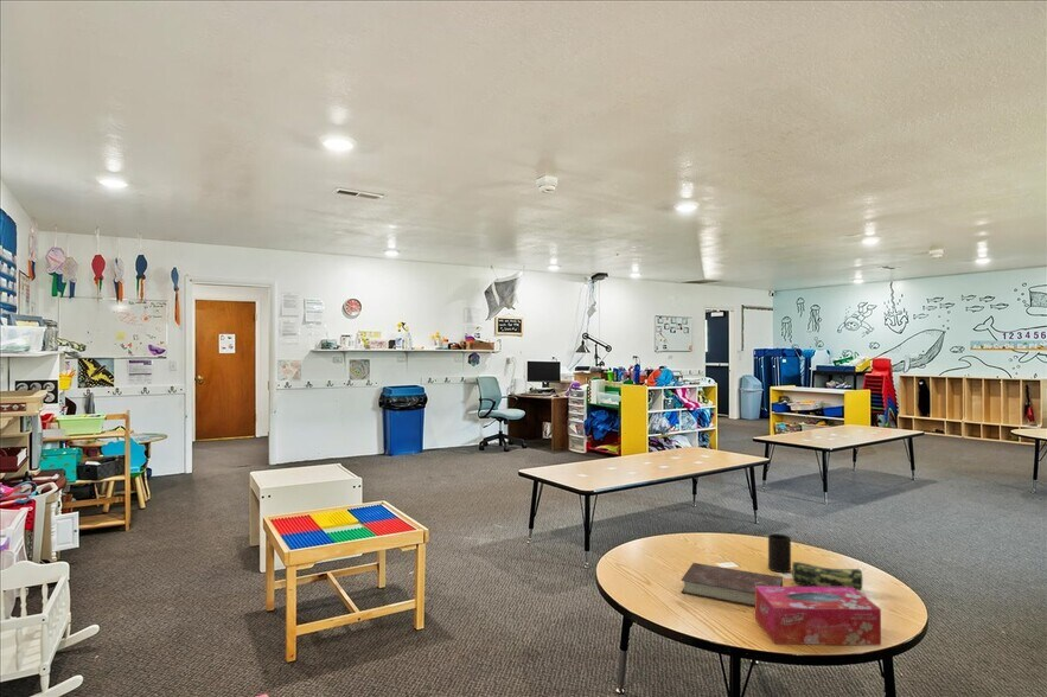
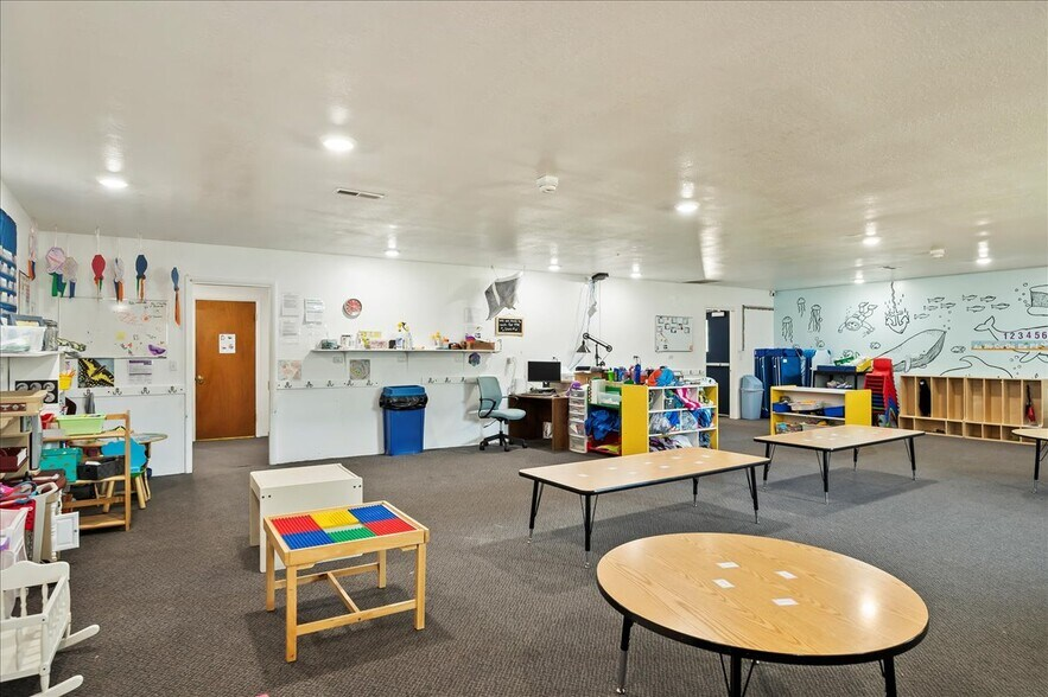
- book (732, 584)
- pencil case (828, 576)
- tissue box (815, 614)
- cup (779, 552)
